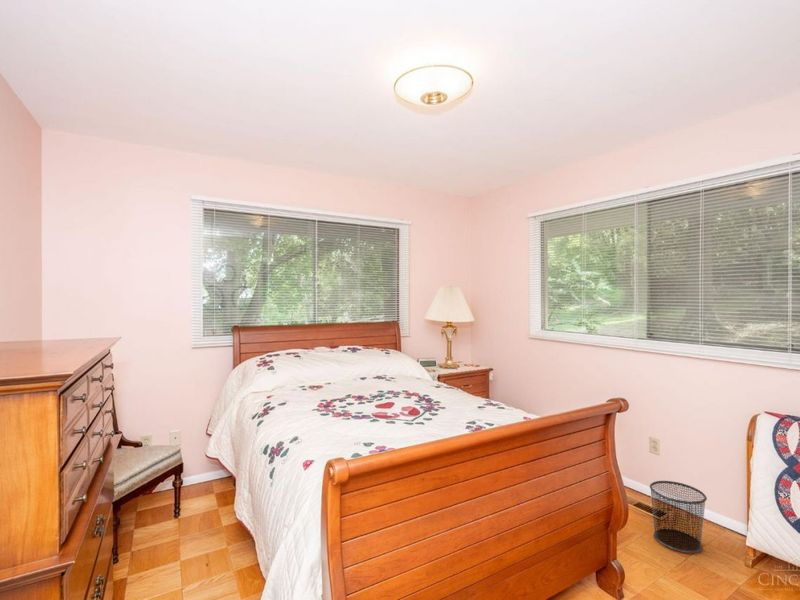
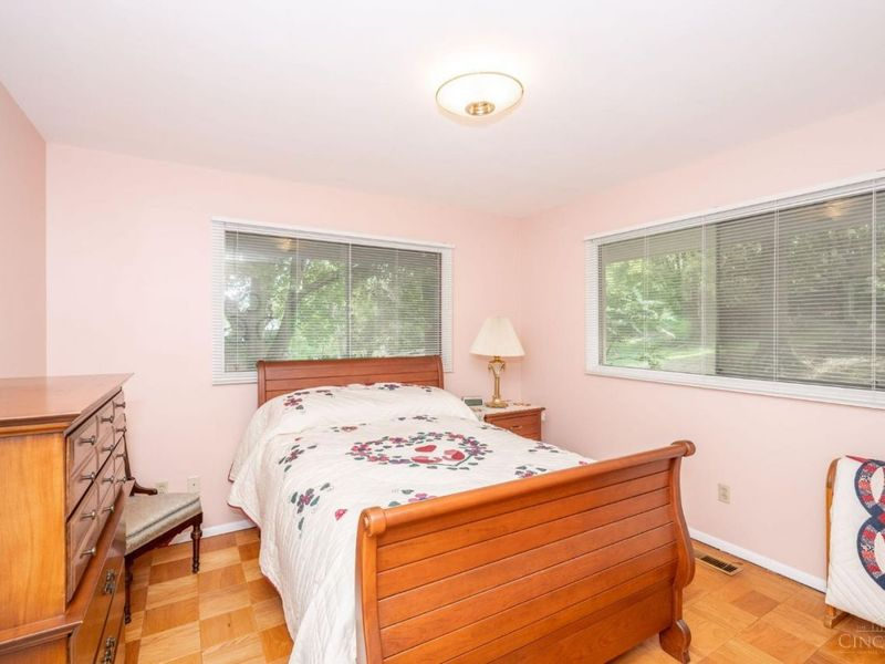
- waste bin (677, 515)
